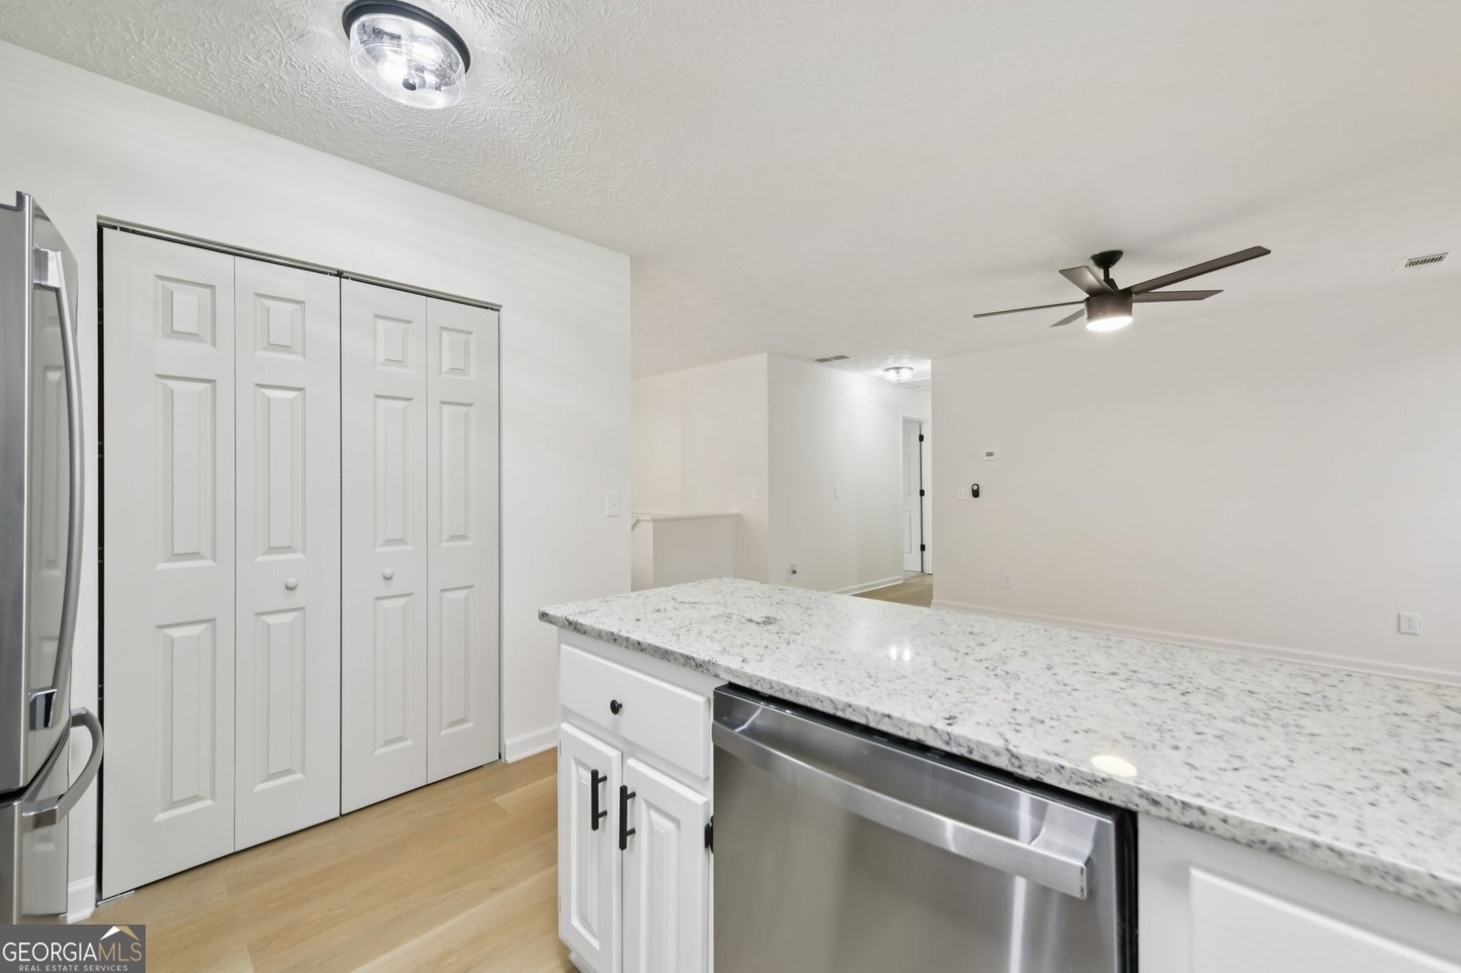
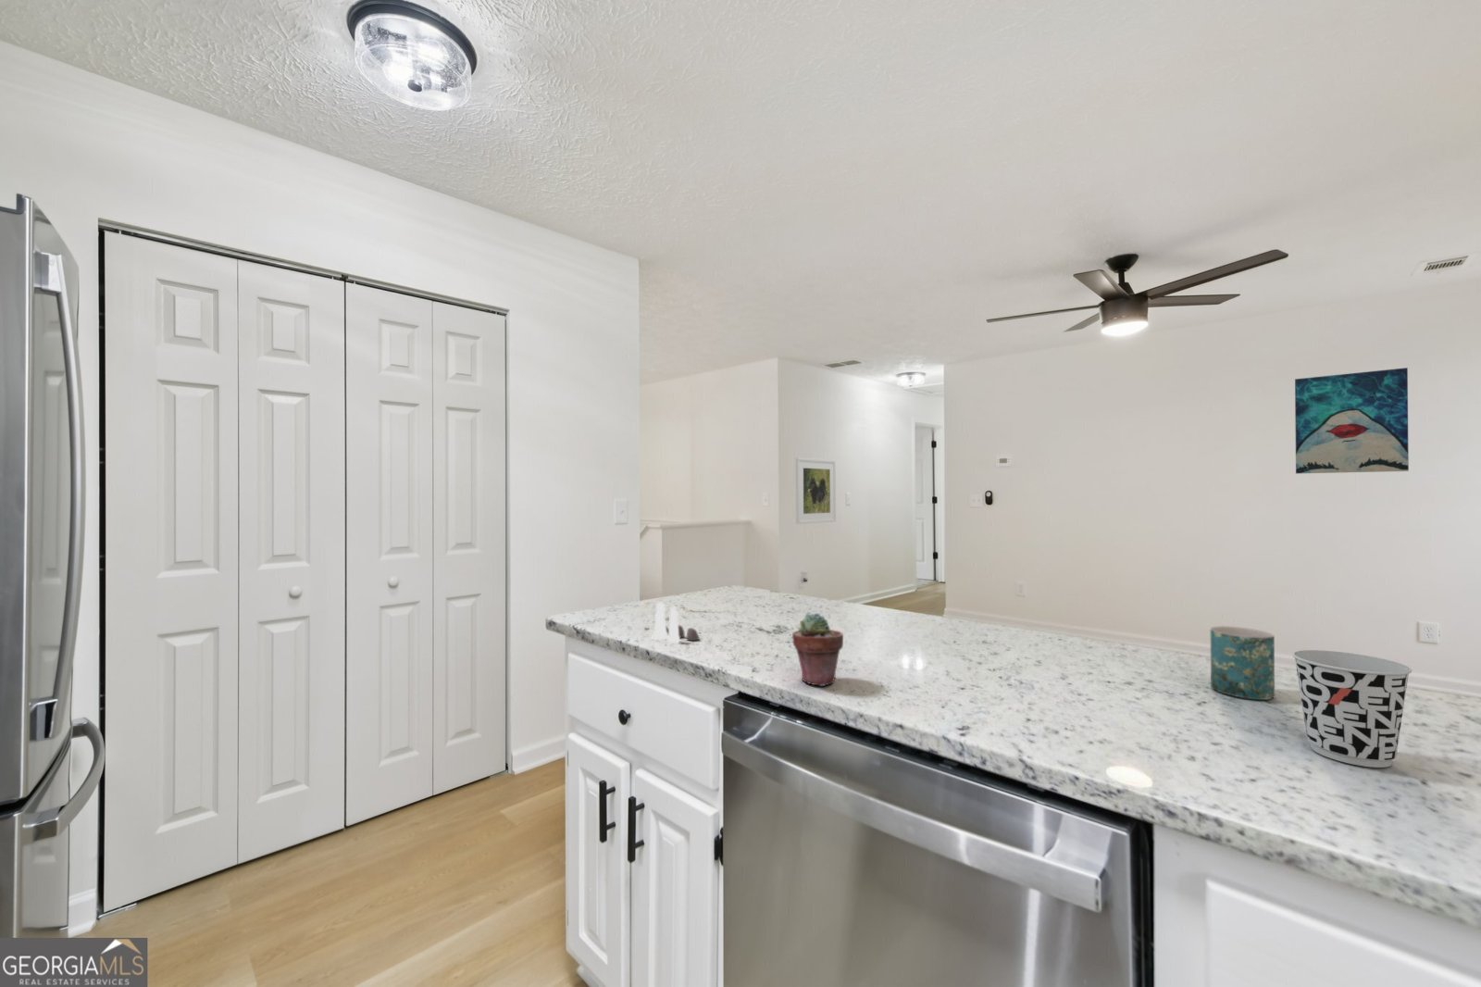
+ cup (1350, 707)
+ wall art (1349, 423)
+ salt and pepper shaker set (671, 619)
+ potted succulent (817, 647)
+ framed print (816, 490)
+ mug (1238, 659)
